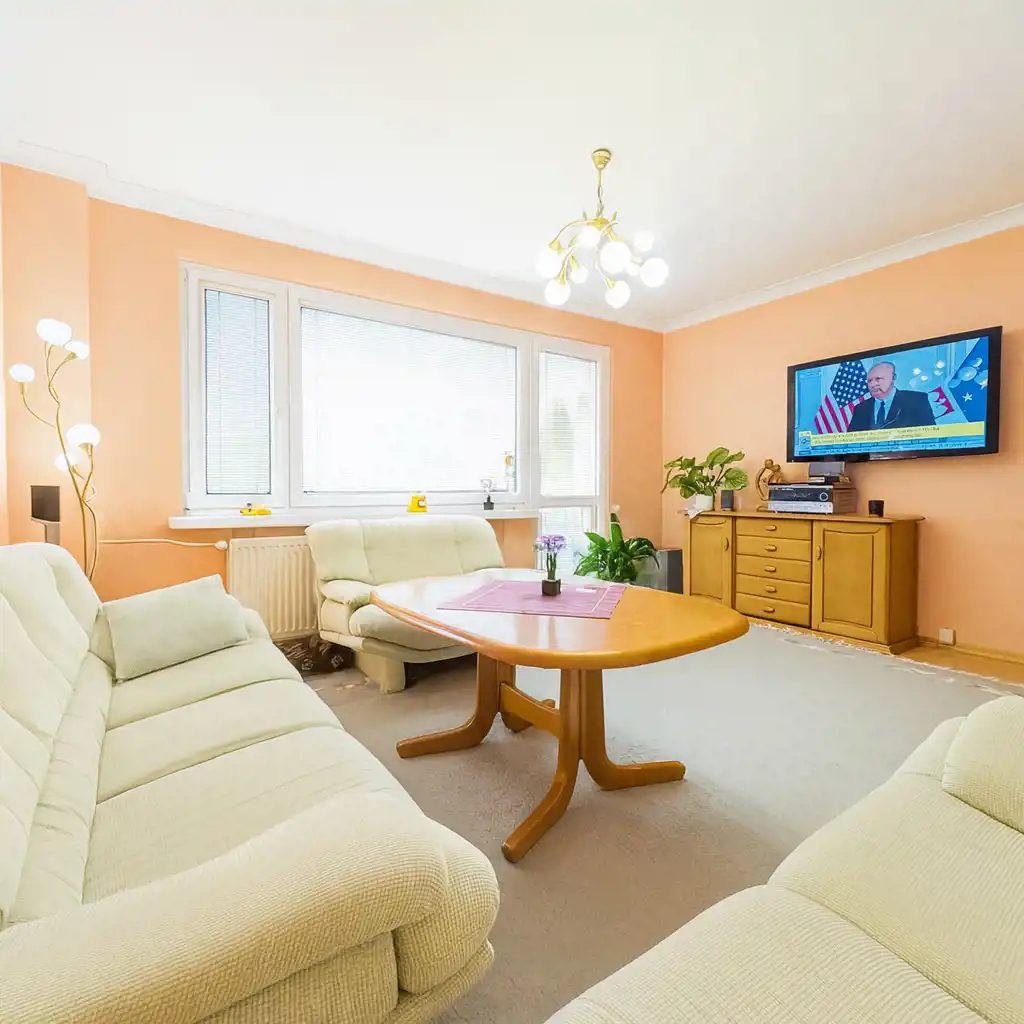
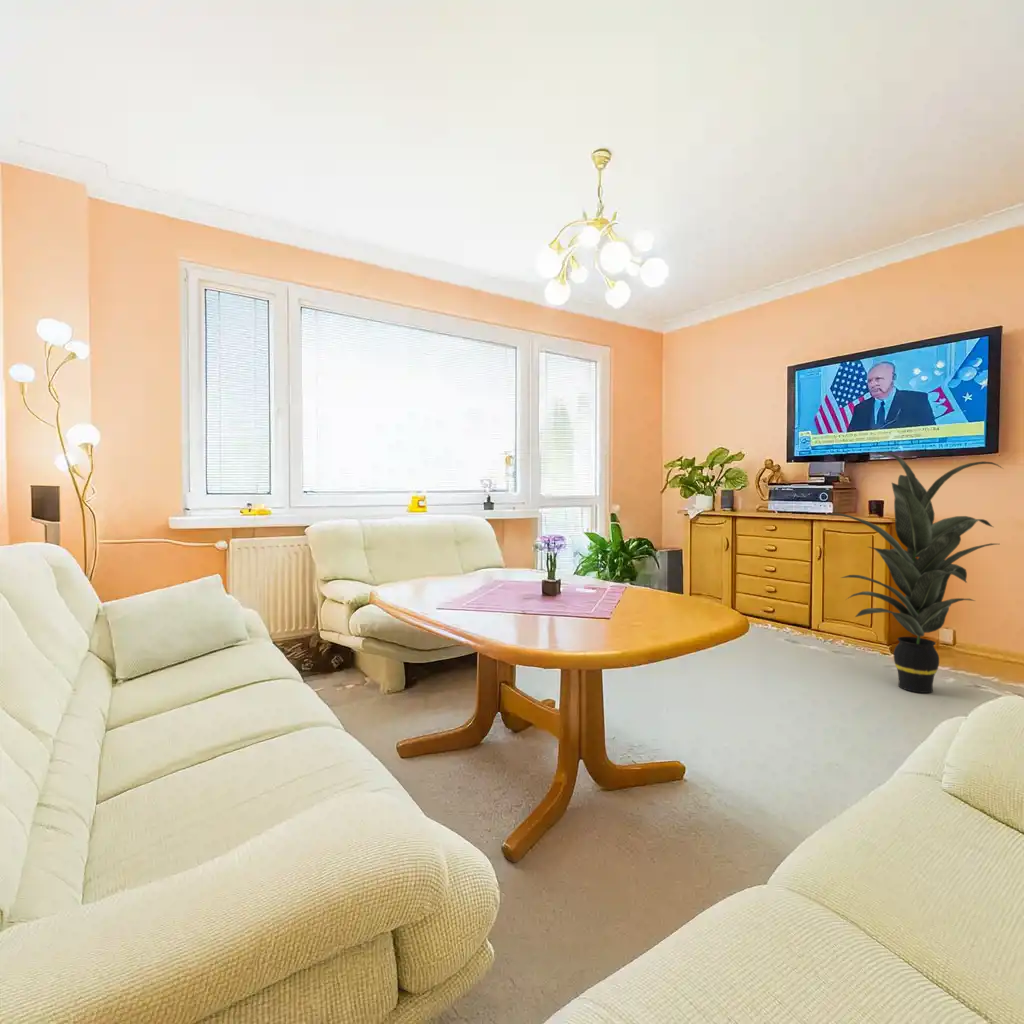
+ indoor plant (912, 569)
